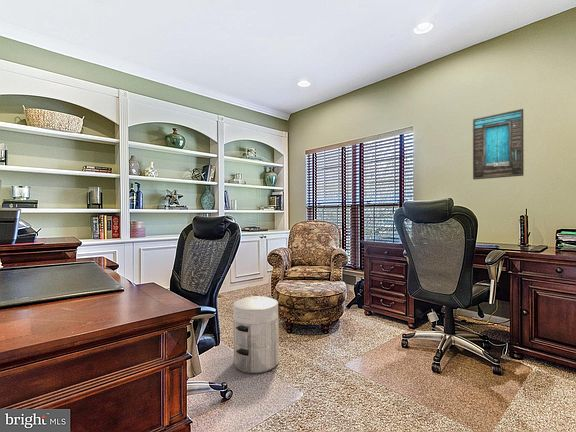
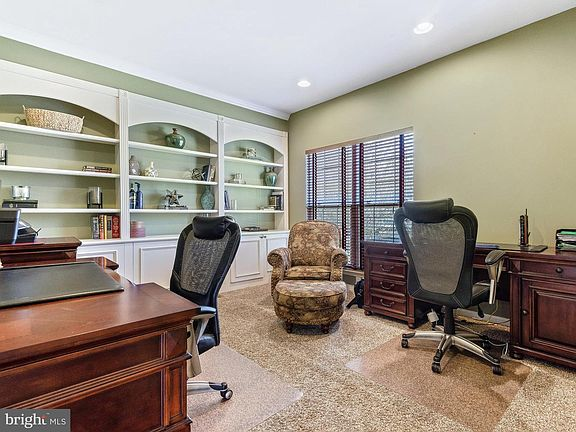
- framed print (496, 146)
- waste bin (256, 328)
